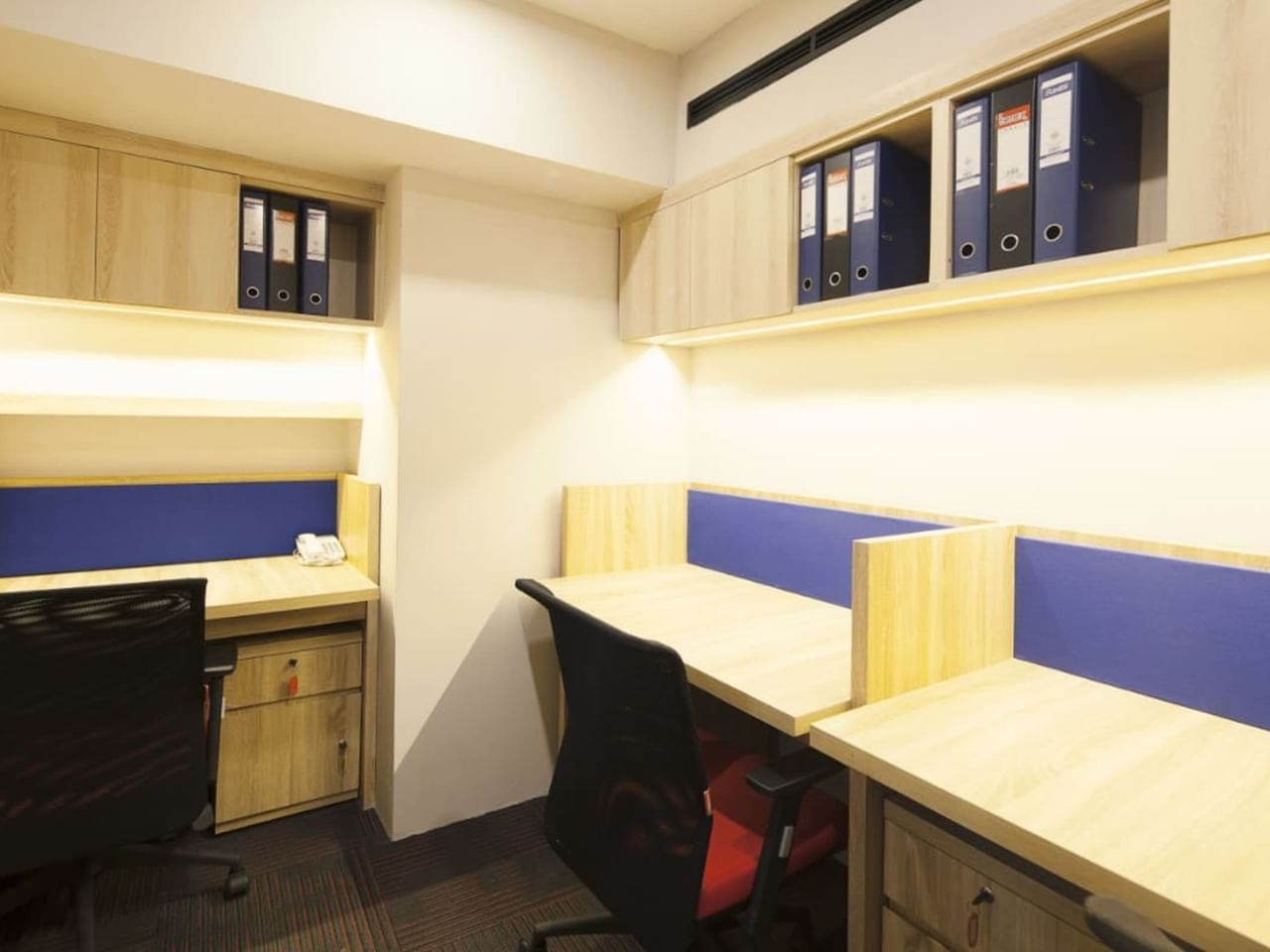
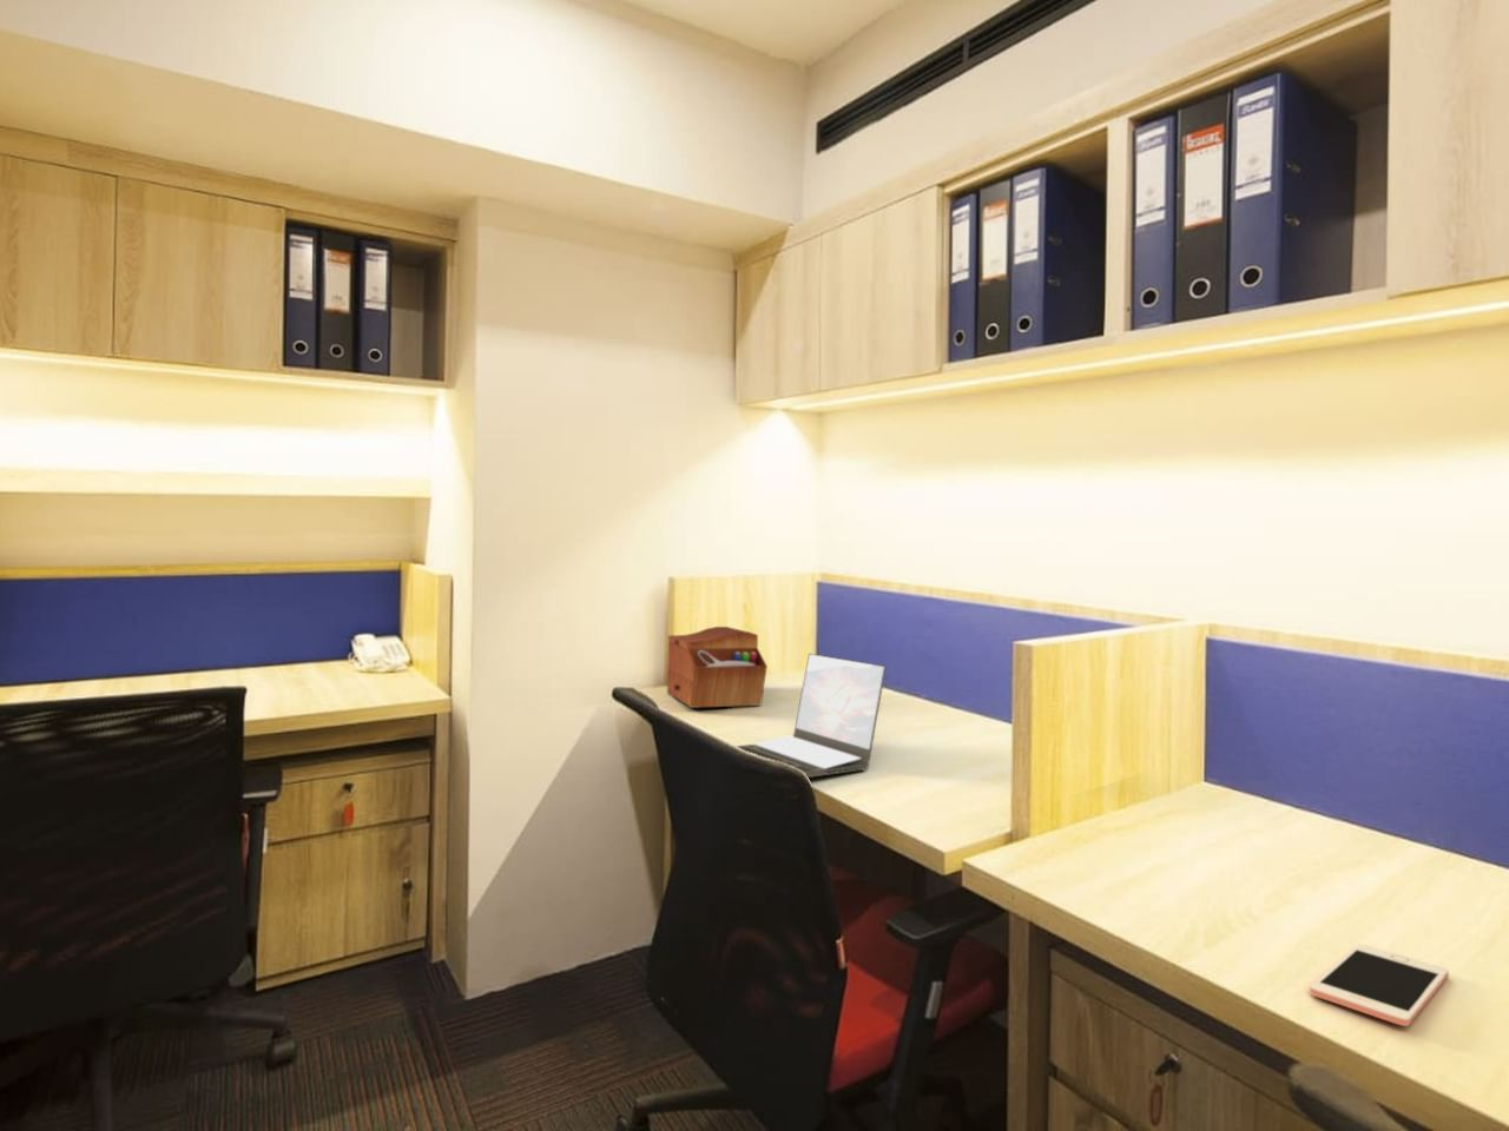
+ sewing box (713, 664)
+ laptop (798, 710)
+ cell phone (1381, 981)
